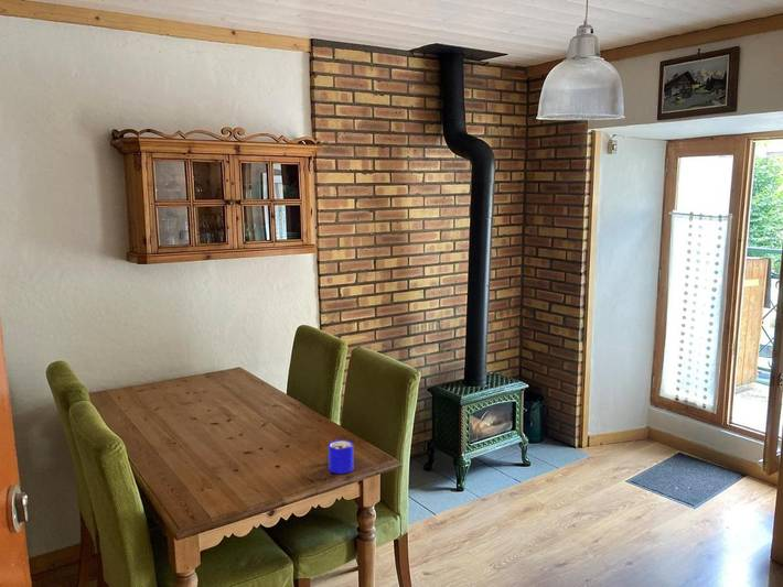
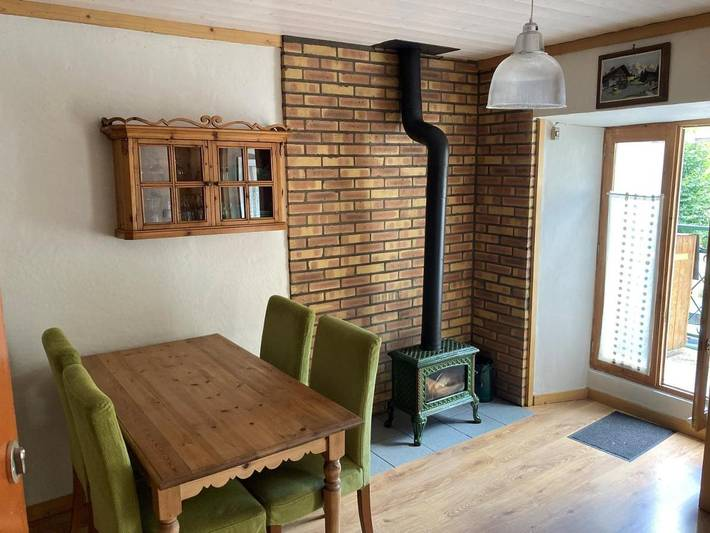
- mug (339, 454)
